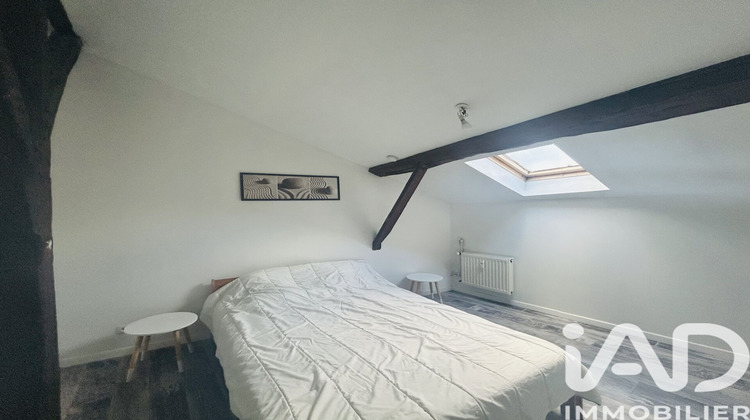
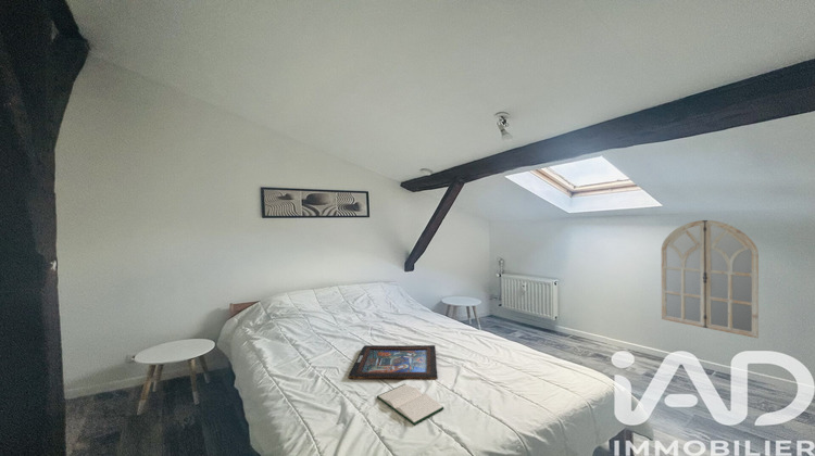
+ home mirror (704, 274)
+ hardback book (409, 400)
+ tray (396, 360)
